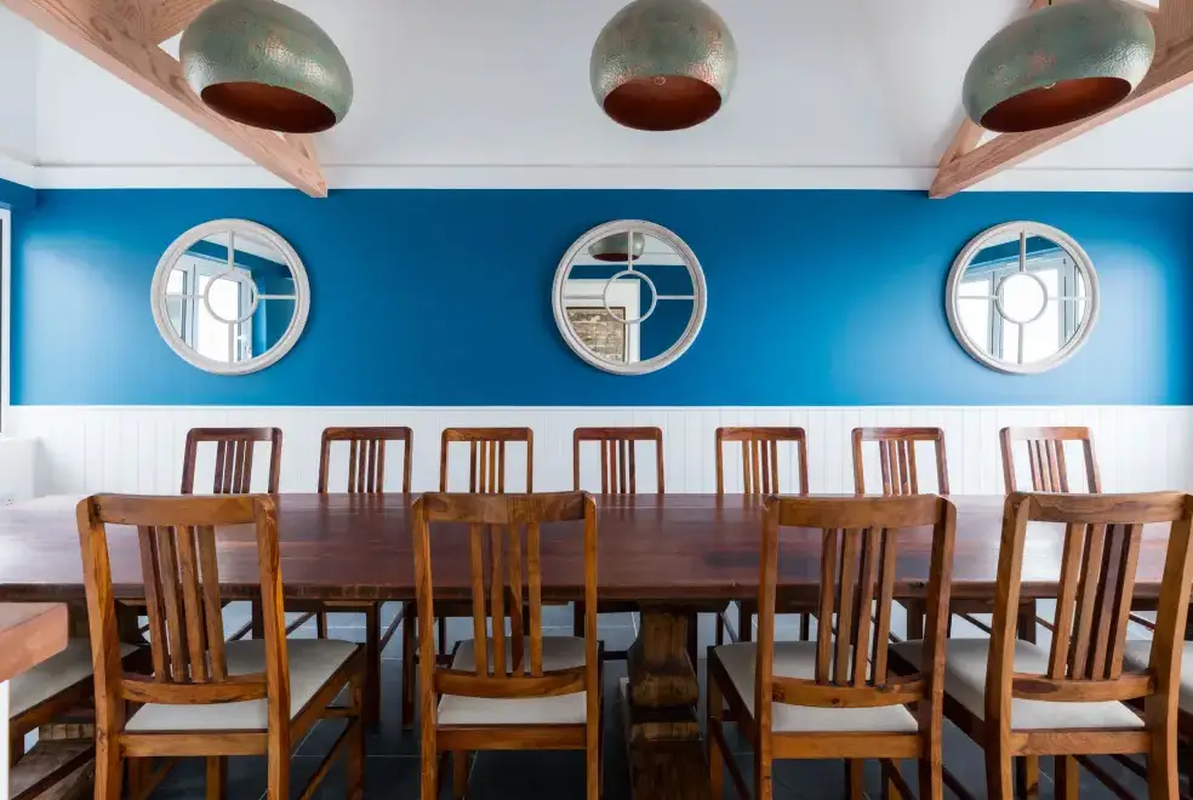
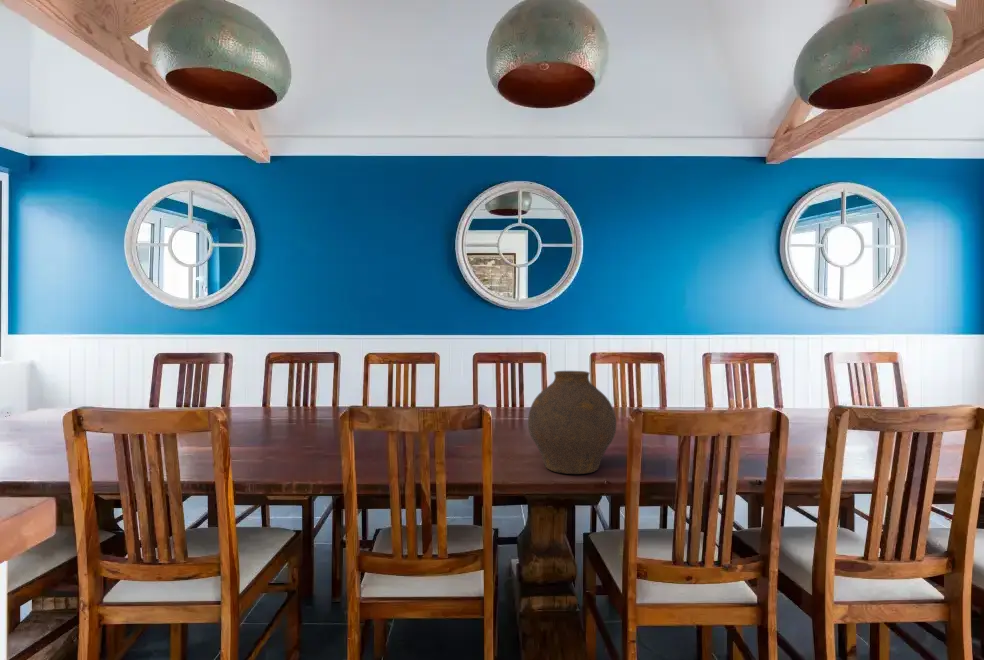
+ vase (571, 419)
